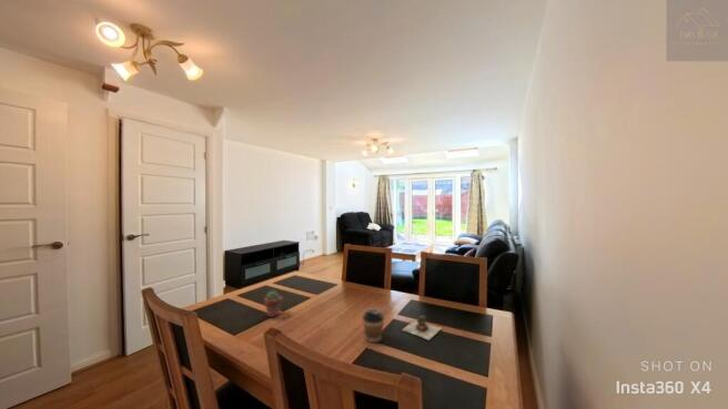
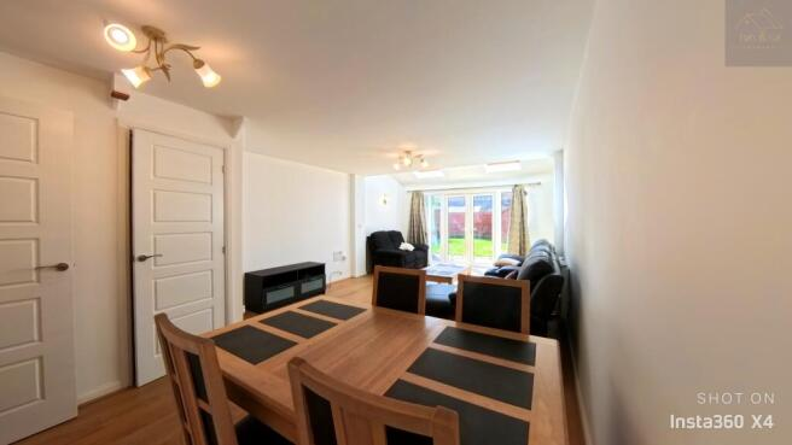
- teapot (422, 321)
- coffee cup (373, 324)
- potted succulent (273, 303)
